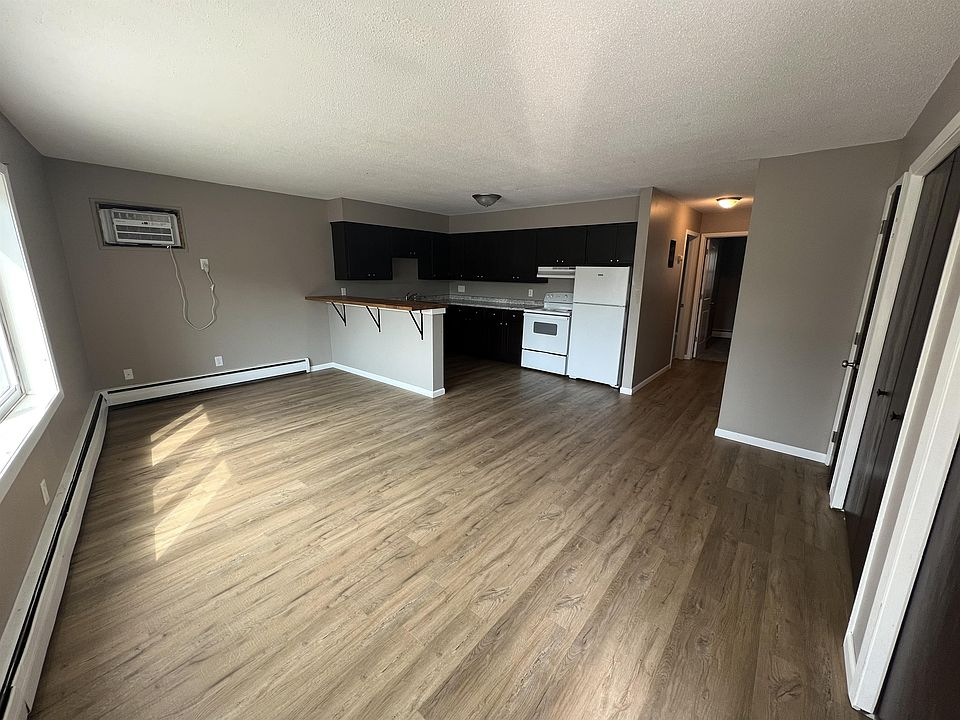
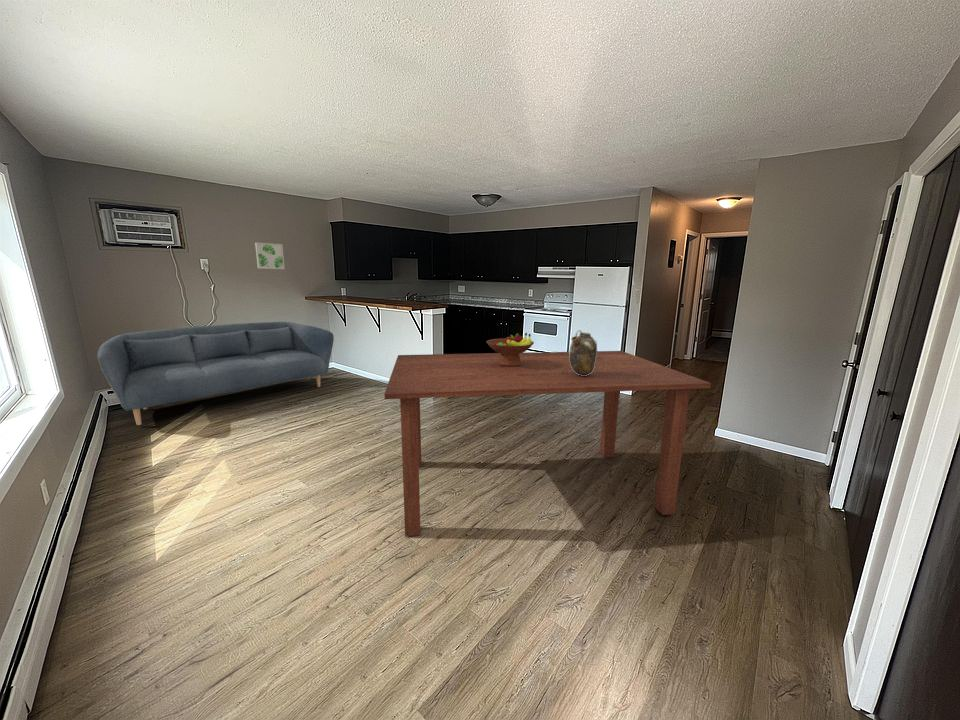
+ dining table (525, 394)
+ sofa (229, 363)
+ fruit bowl (509, 348)
+ wall art (270, 256)
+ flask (582, 352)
